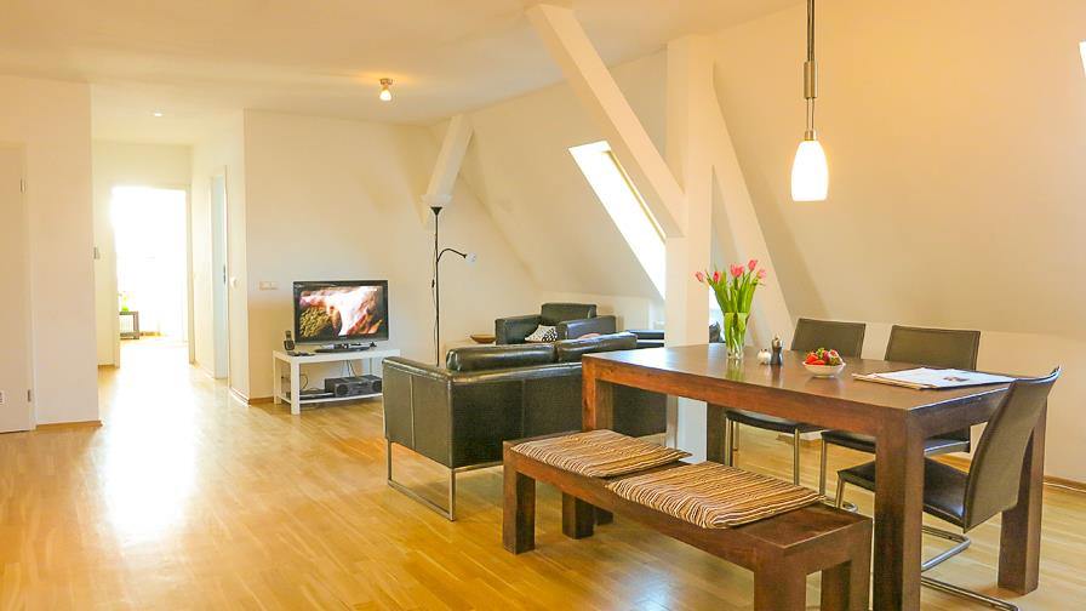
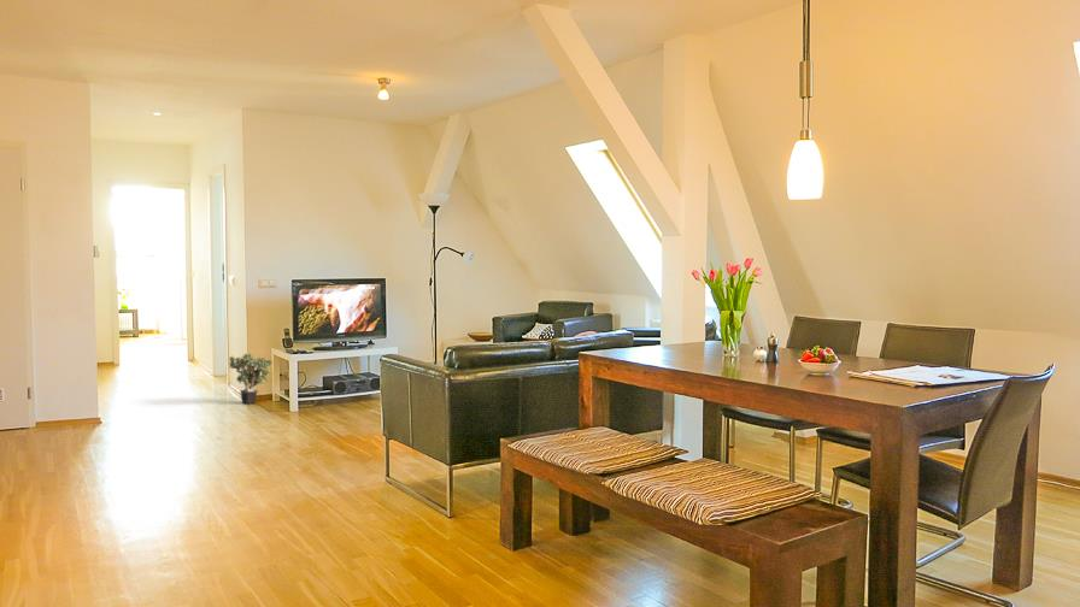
+ potted plant (250, 377)
